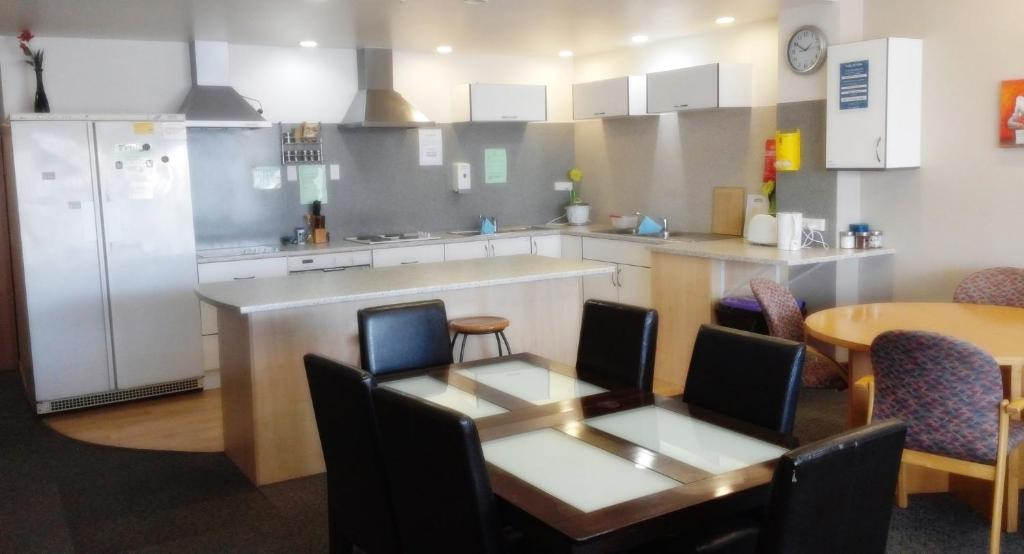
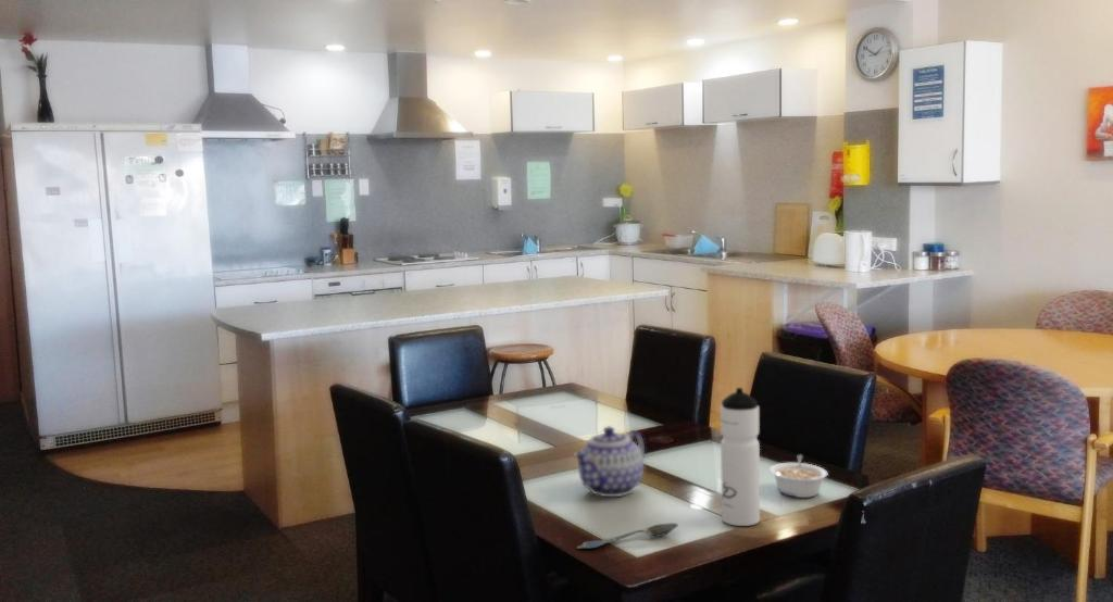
+ legume (797, 478)
+ spoon (628, 535)
+ water bottle (739, 454)
+ teapot (610, 459)
